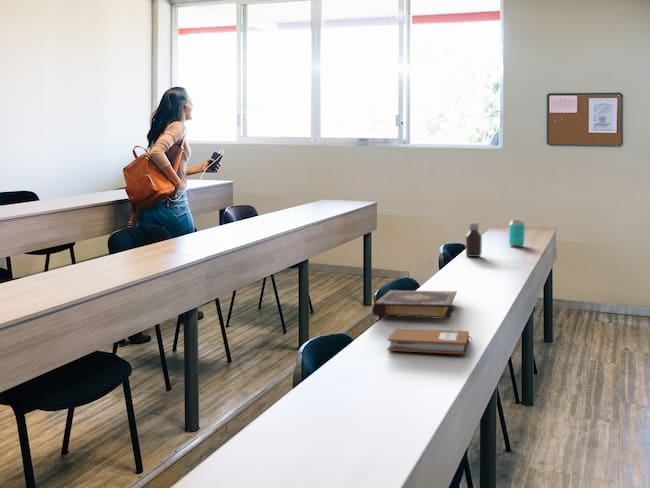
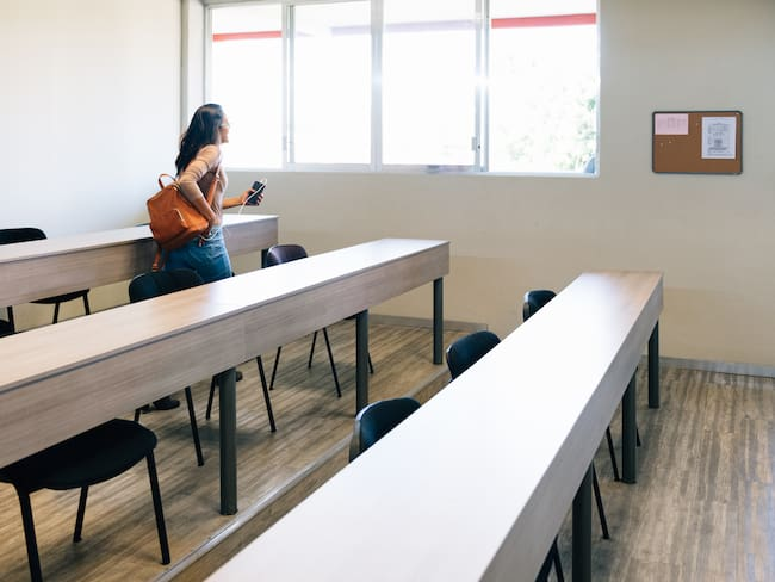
- notebook (431, 340)
- beverage can (516, 233)
- bottle (473, 239)
- book (416, 303)
